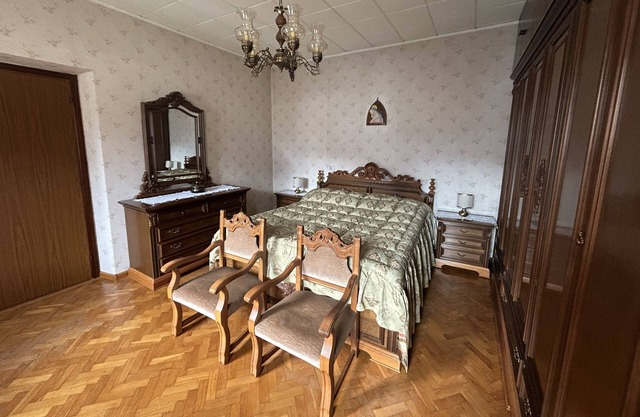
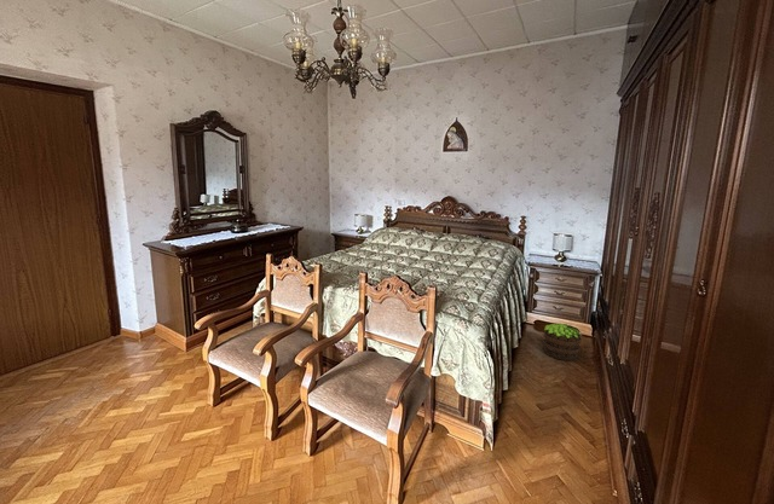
+ potted plant (561, 338)
